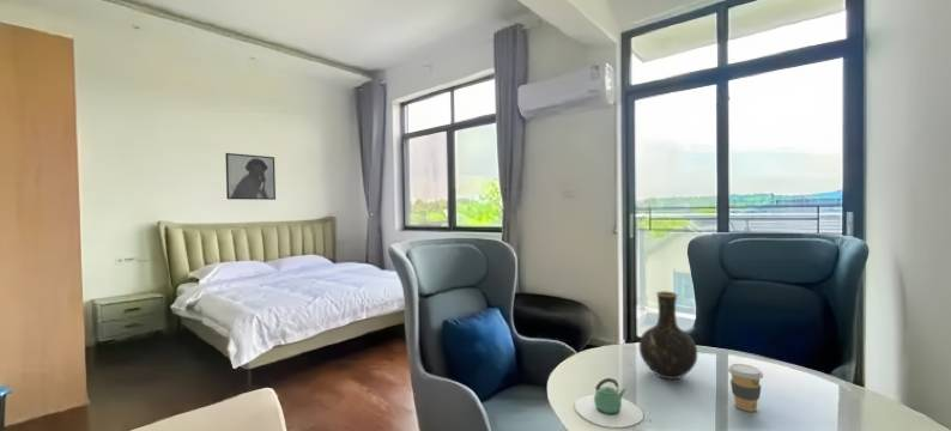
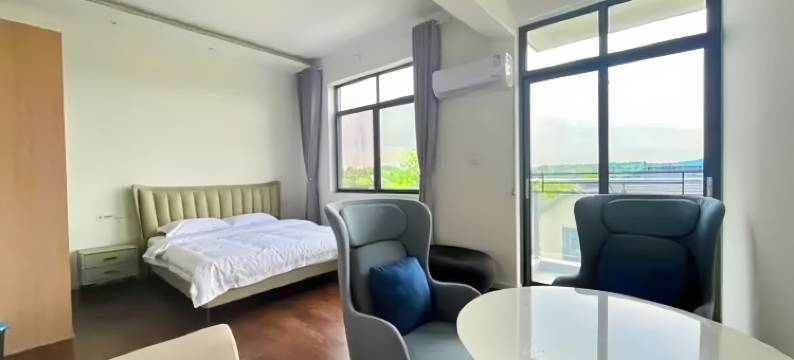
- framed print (252, 177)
- teapot (607, 394)
- vase (667, 334)
- coffee cup (745, 387)
